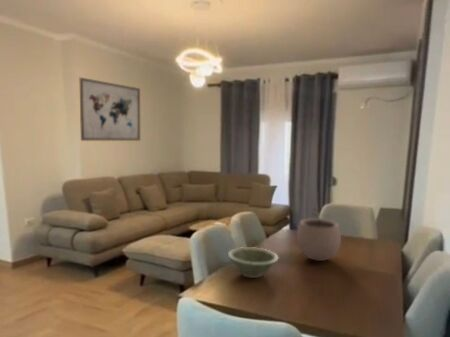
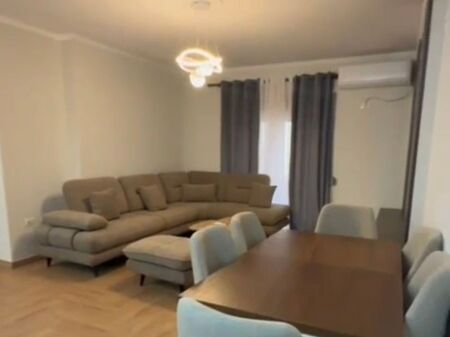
- bowl (252, 264)
- wall art (113, 112)
- plant pot (318, 232)
